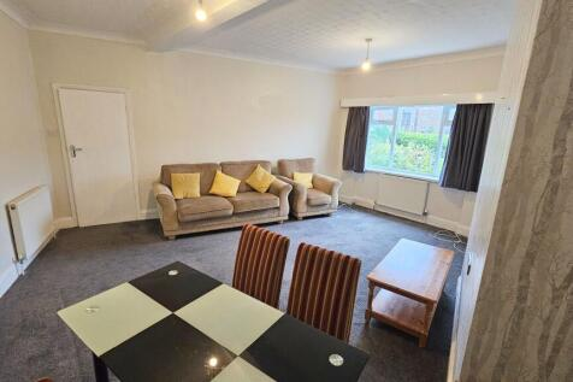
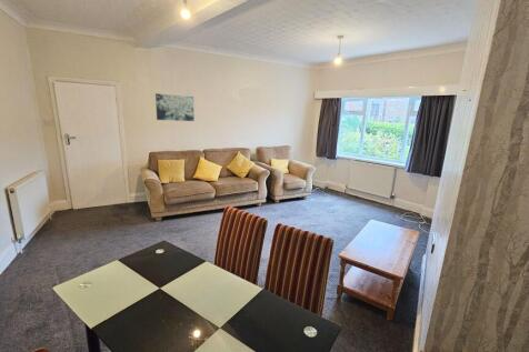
+ wall art (176, 108)
